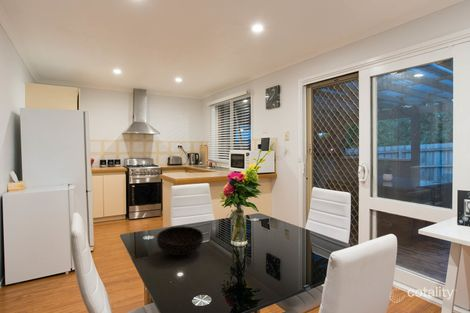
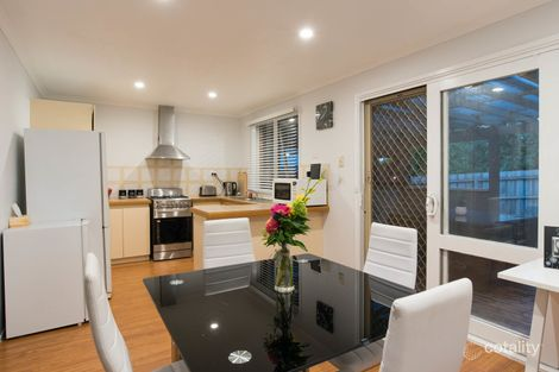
- bowl (180, 242)
